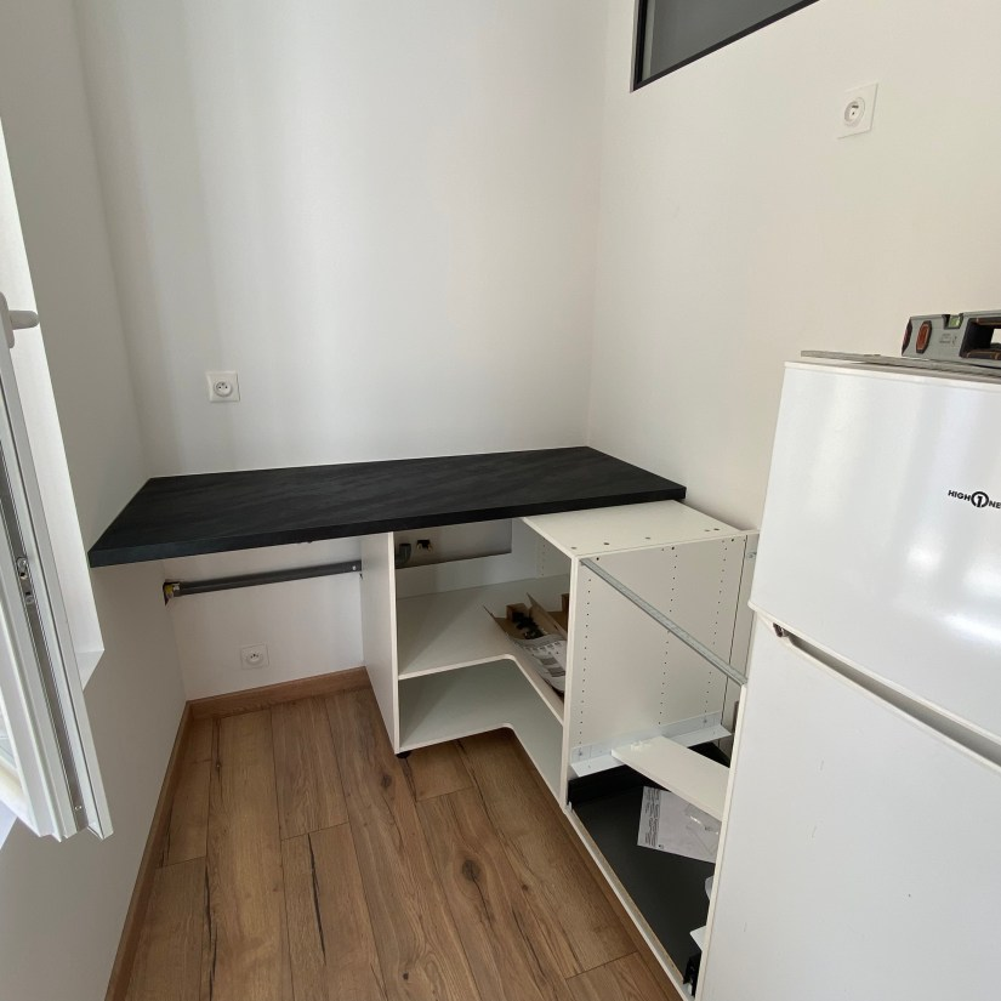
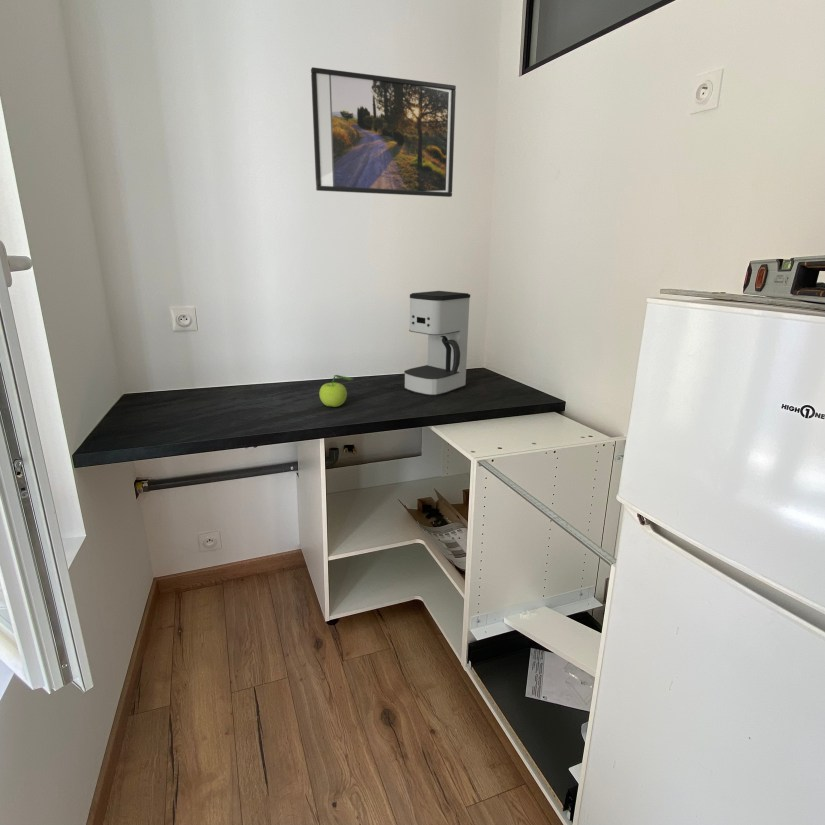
+ coffee maker (437, 342)
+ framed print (386, 137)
+ fruit (337, 390)
